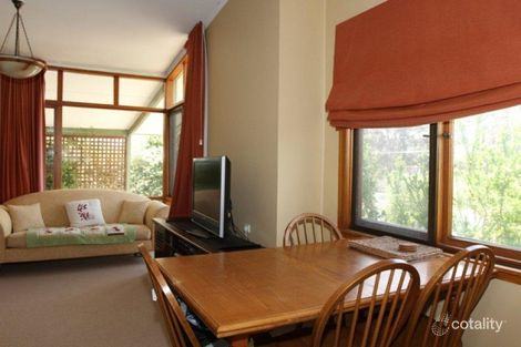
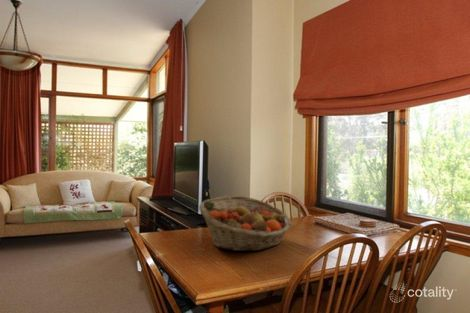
+ fruit basket (245, 221)
